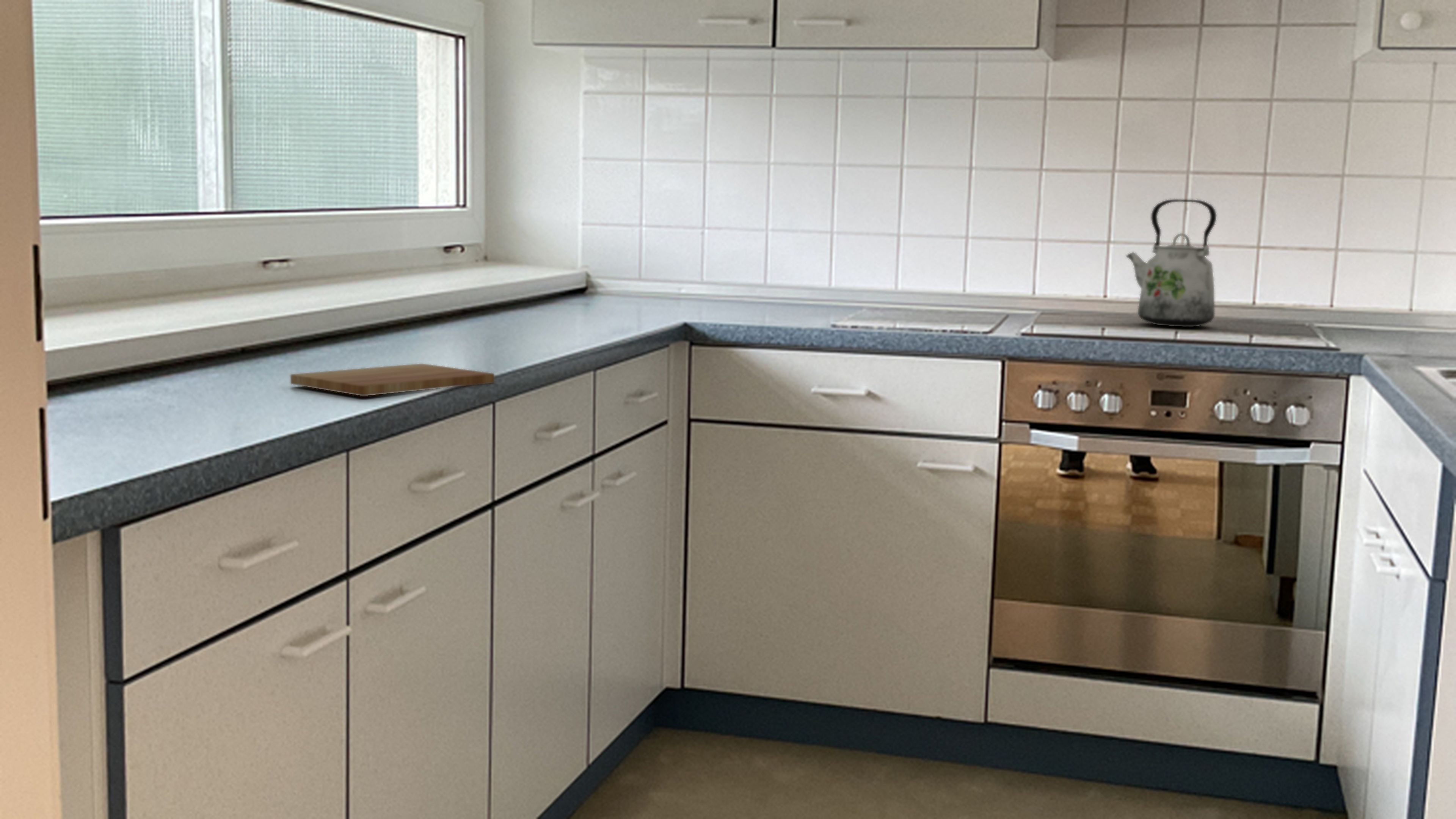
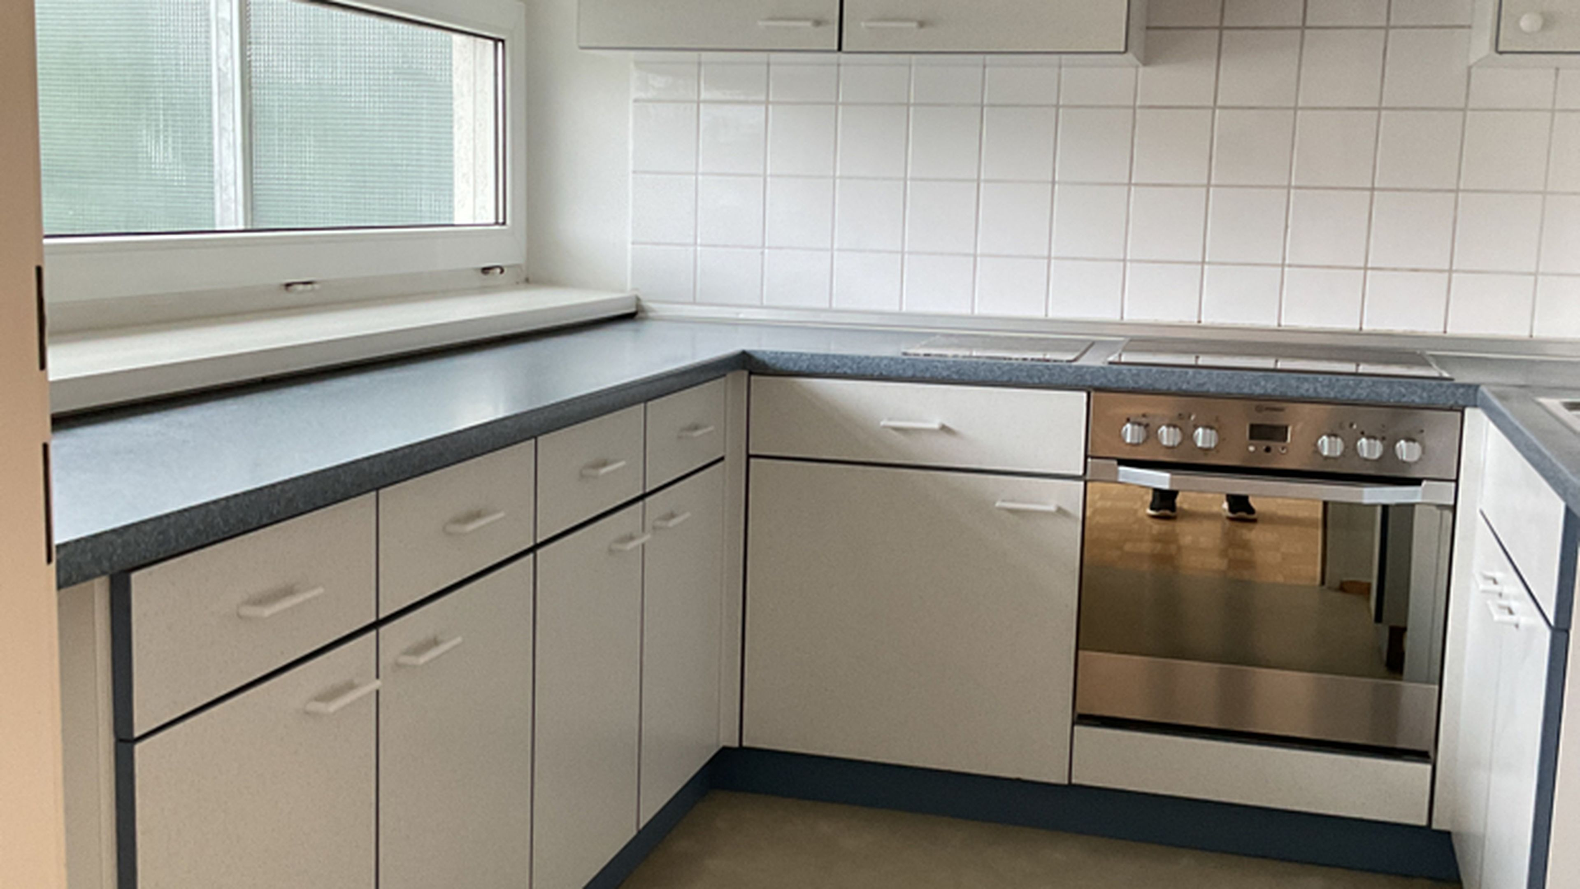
- cutting board (394, 378)
- kettle (1167, 262)
